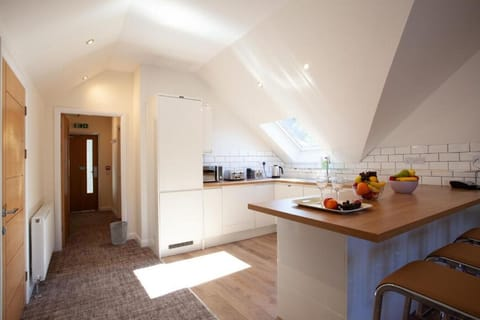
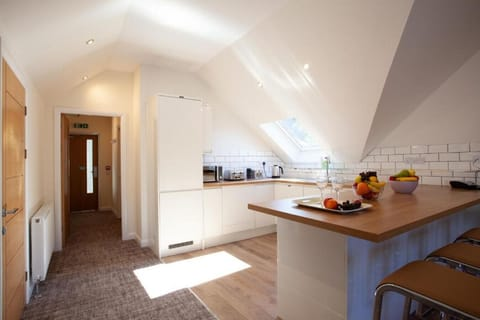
- wastebasket (119, 233)
